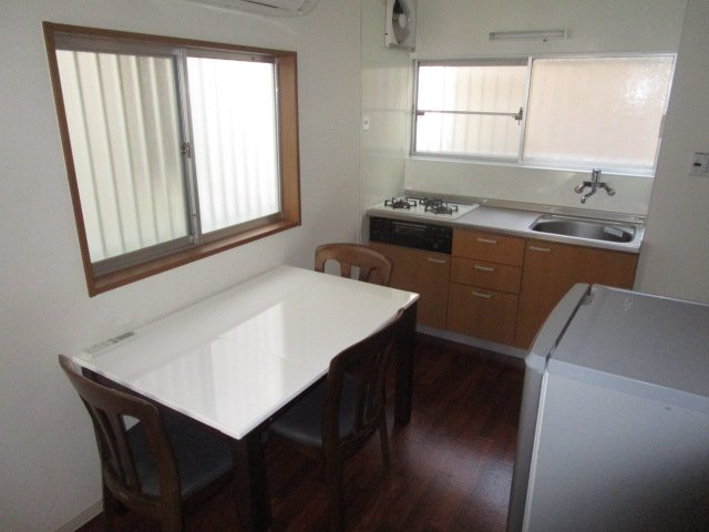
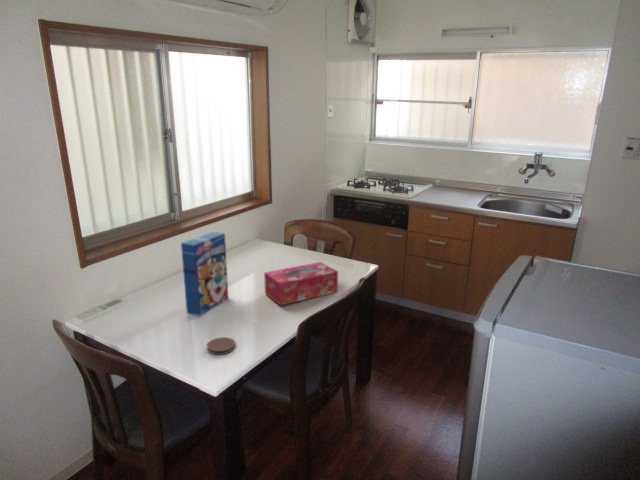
+ cereal box (206, 272)
+ tissue box (301, 282)
+ coaster (221, 345)
